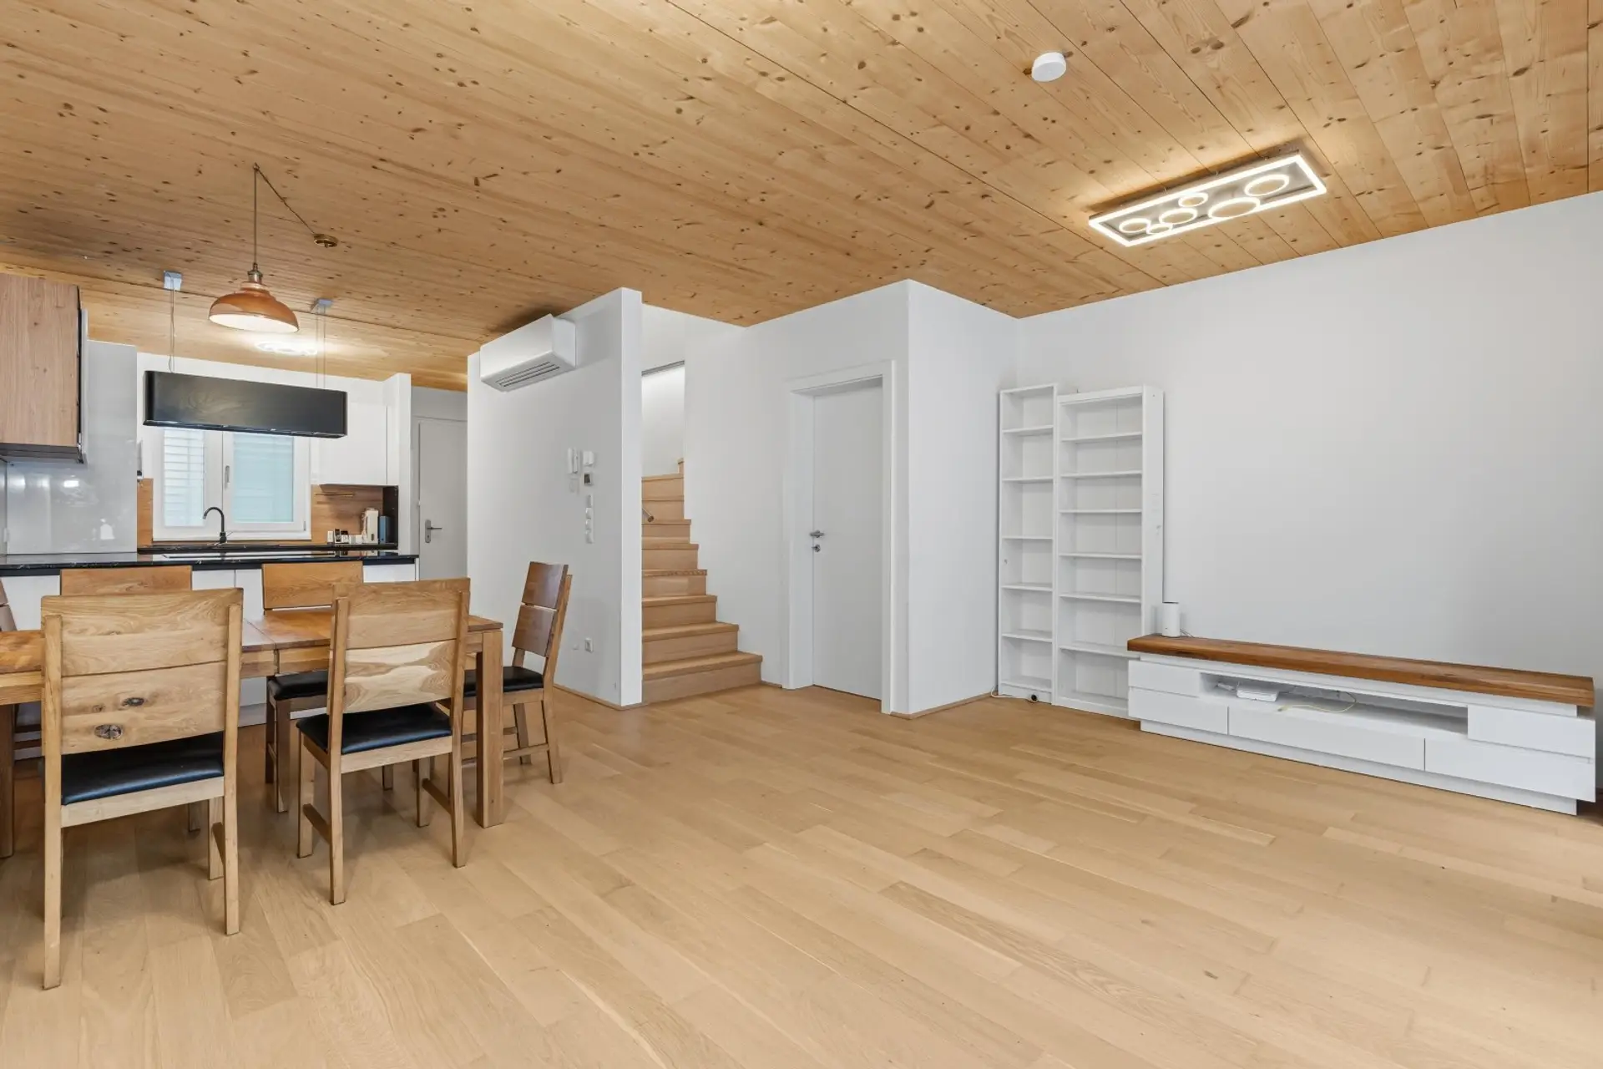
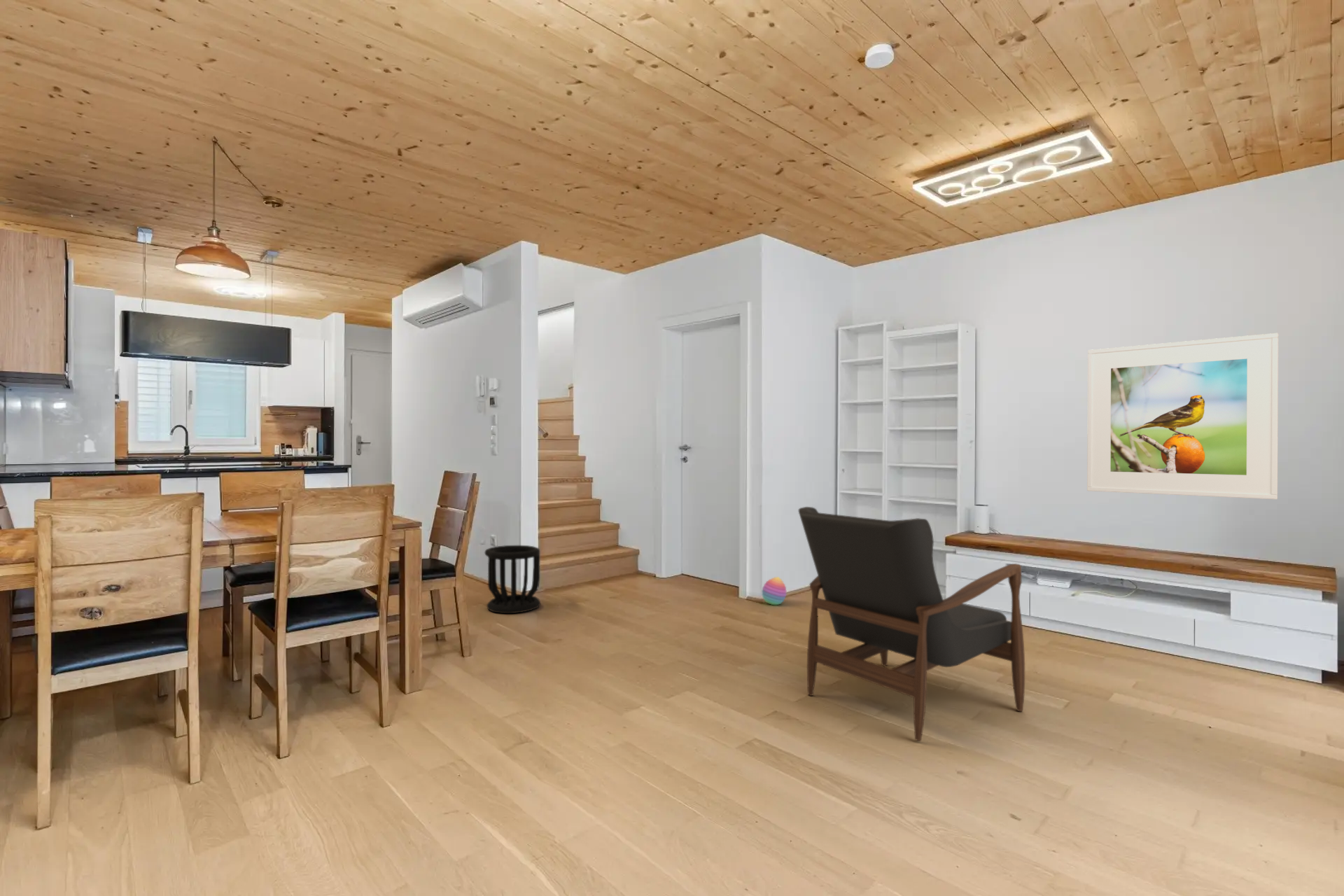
+ stacking toy (774, 590)
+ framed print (1175, 418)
+ wastebasket (513, 578)
+ armchair (904, 605)
